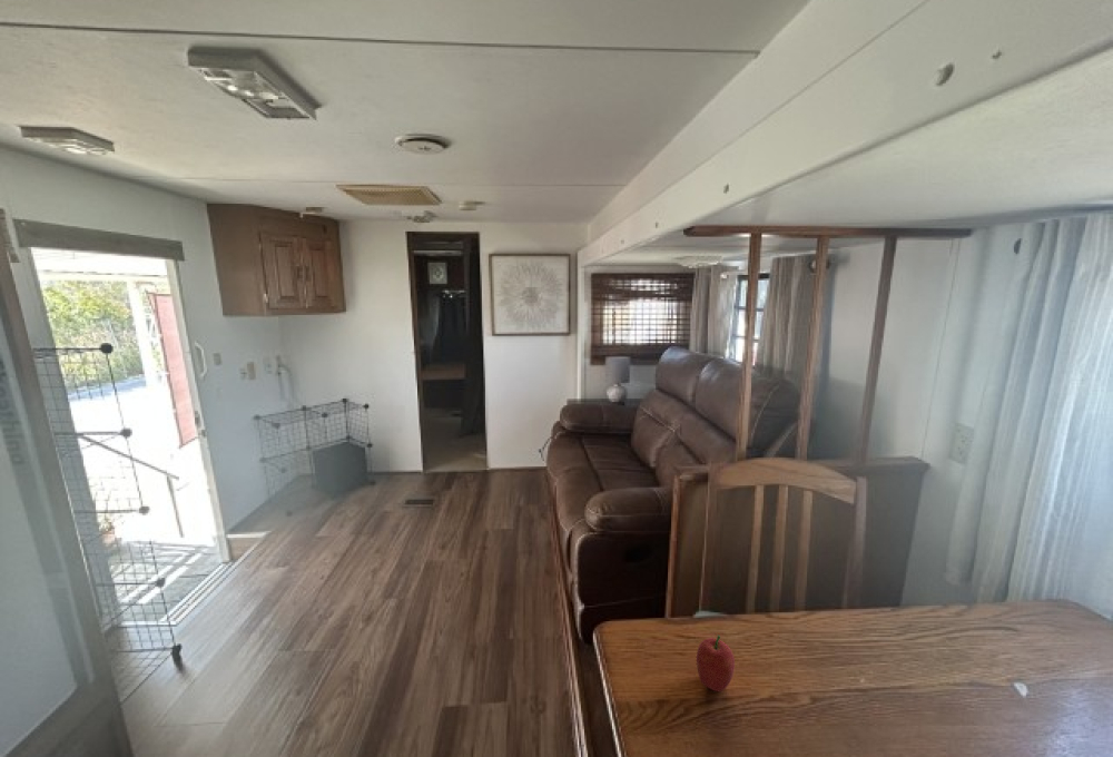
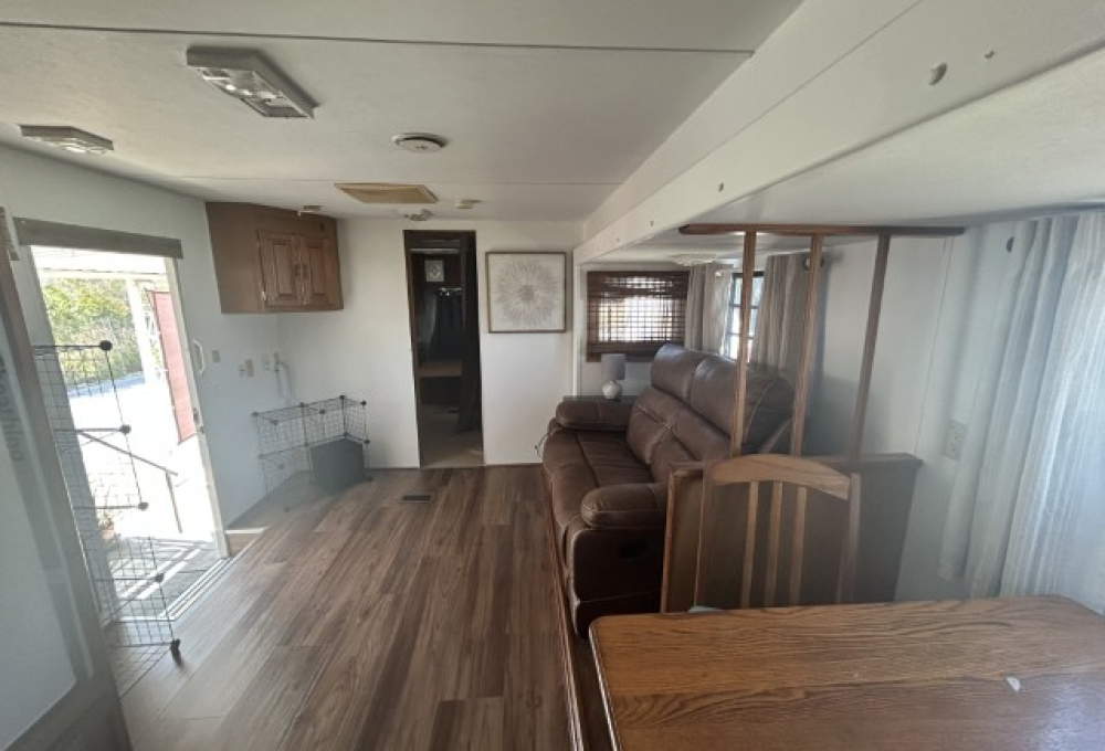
- fruit (715, 661)
